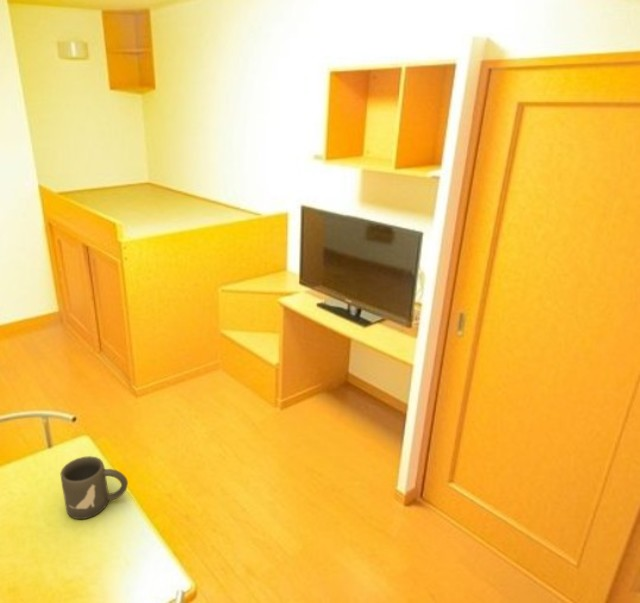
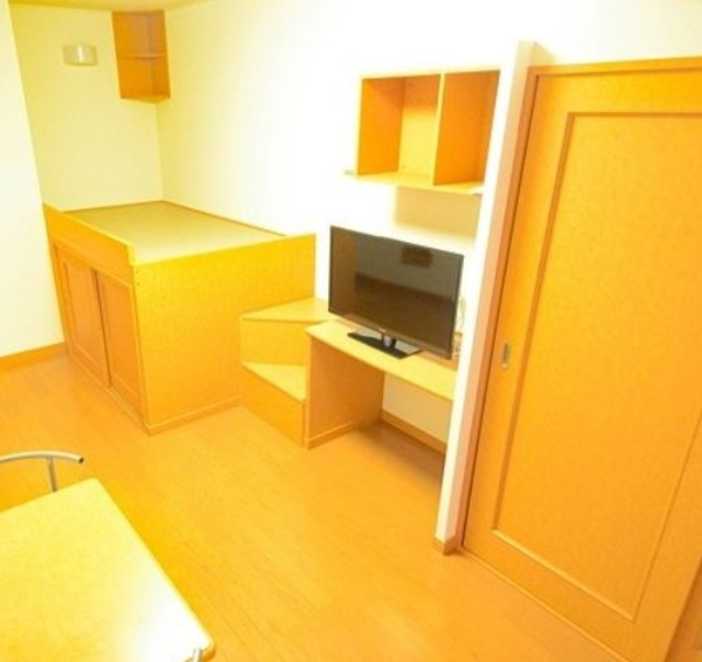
- mug (92, 486)
